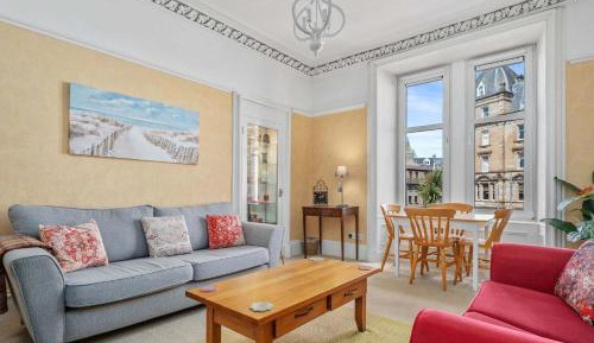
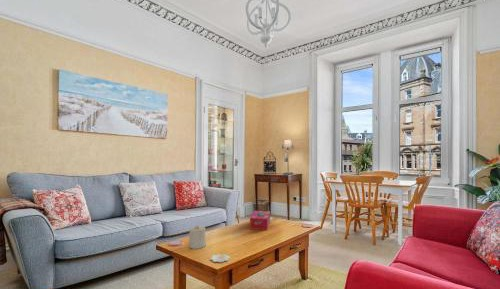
+ candle (197, 235)
+ tissue box (260, 219)
